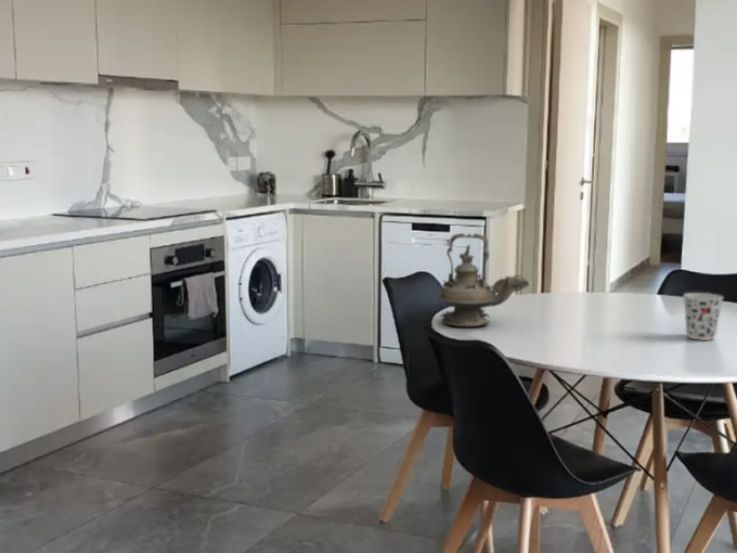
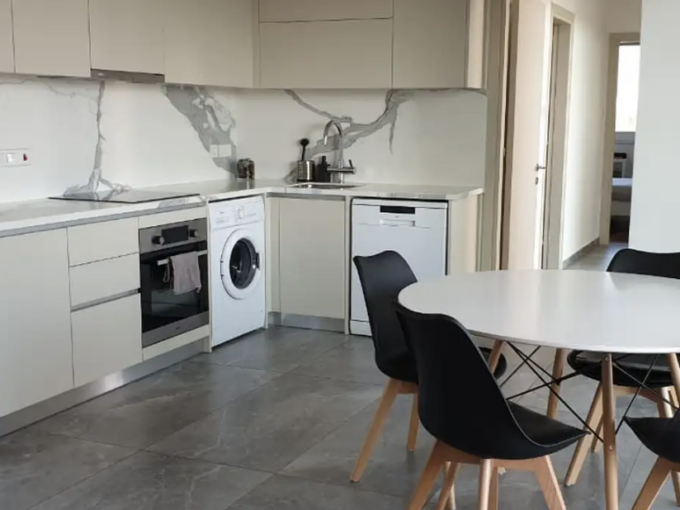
- cup (701, 316)
- teapot (483, 279)
